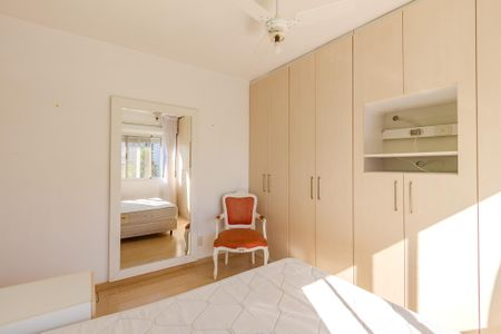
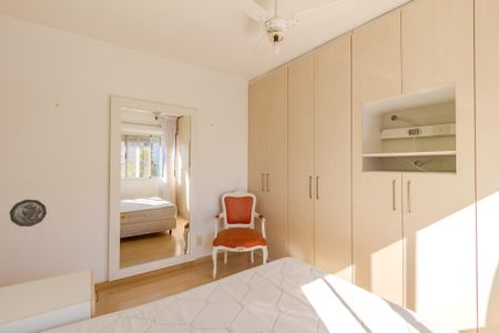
+ decorative plate (29, 212)
